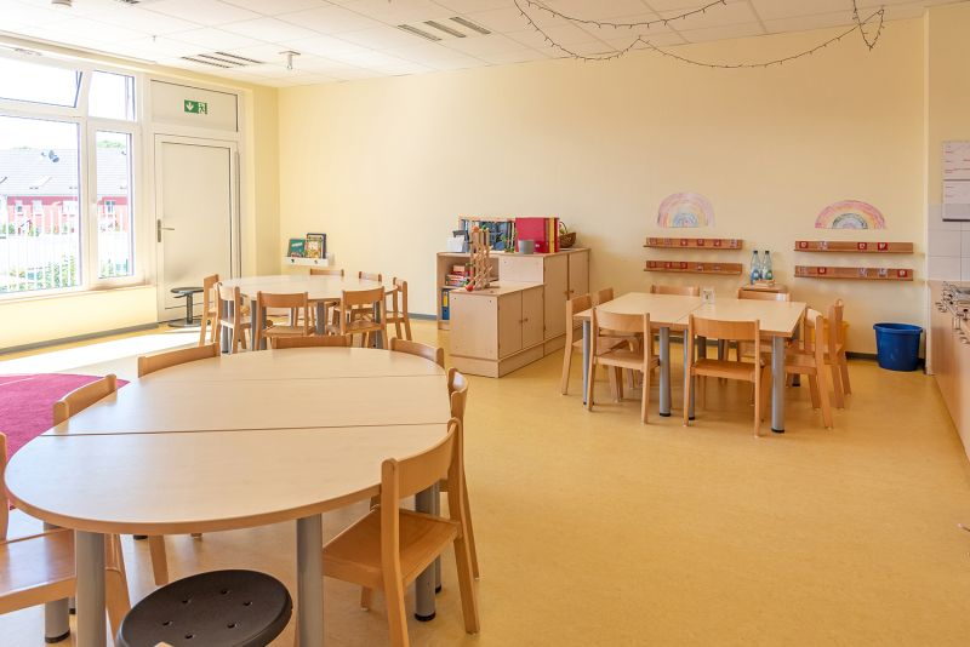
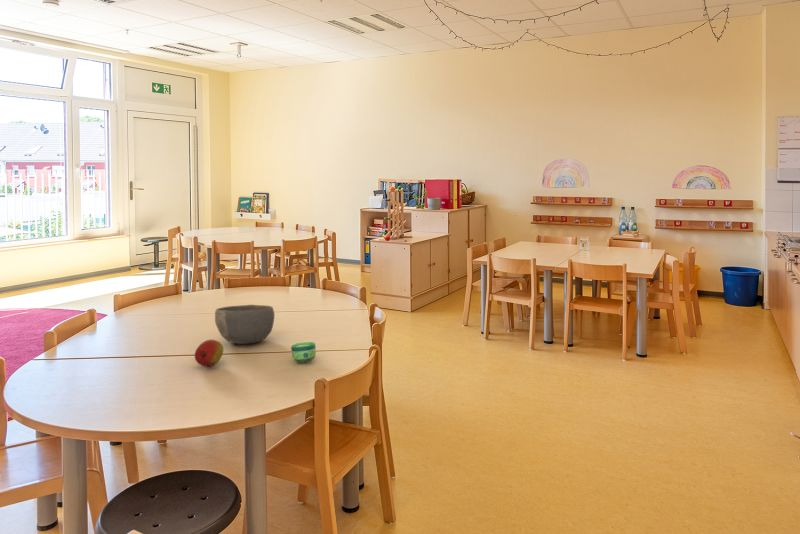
+ cup (301, 352)
+ bowl (245, 324)
+ fruit (209, 353)
